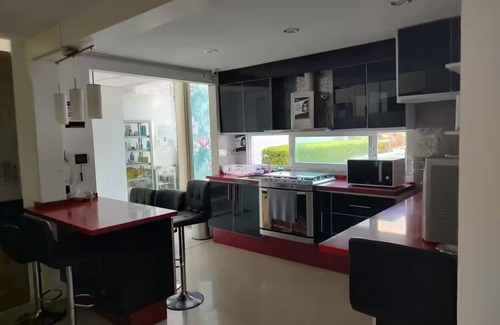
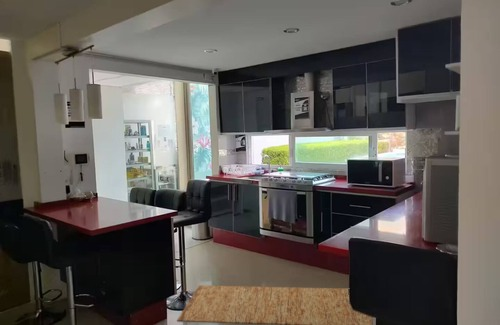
+ rug (315, 304)
